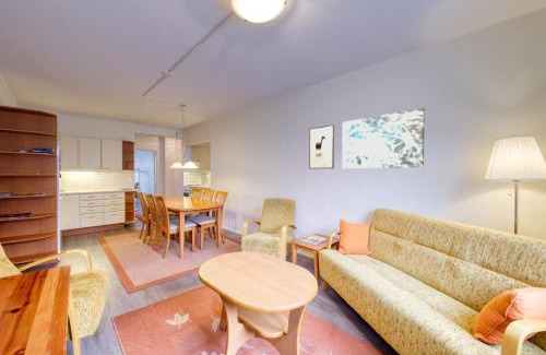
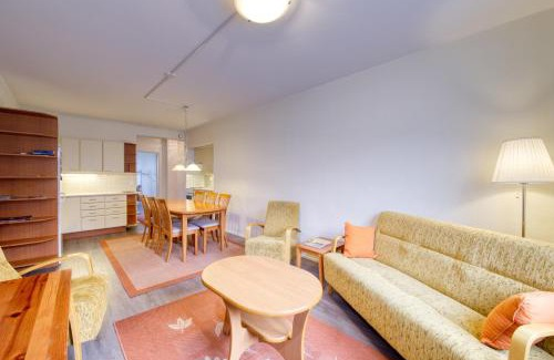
- wall art (378, 142)
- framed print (321, 147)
